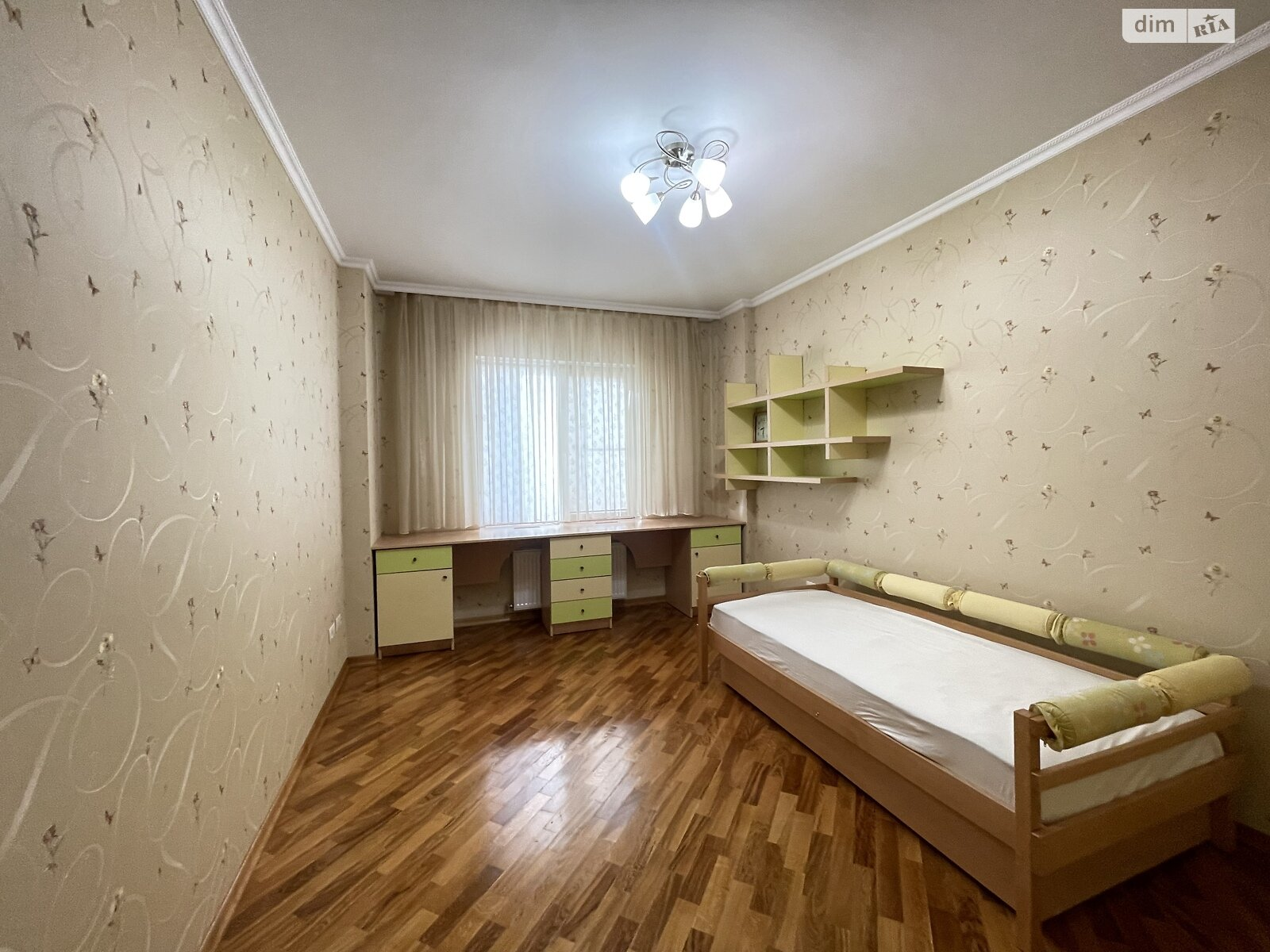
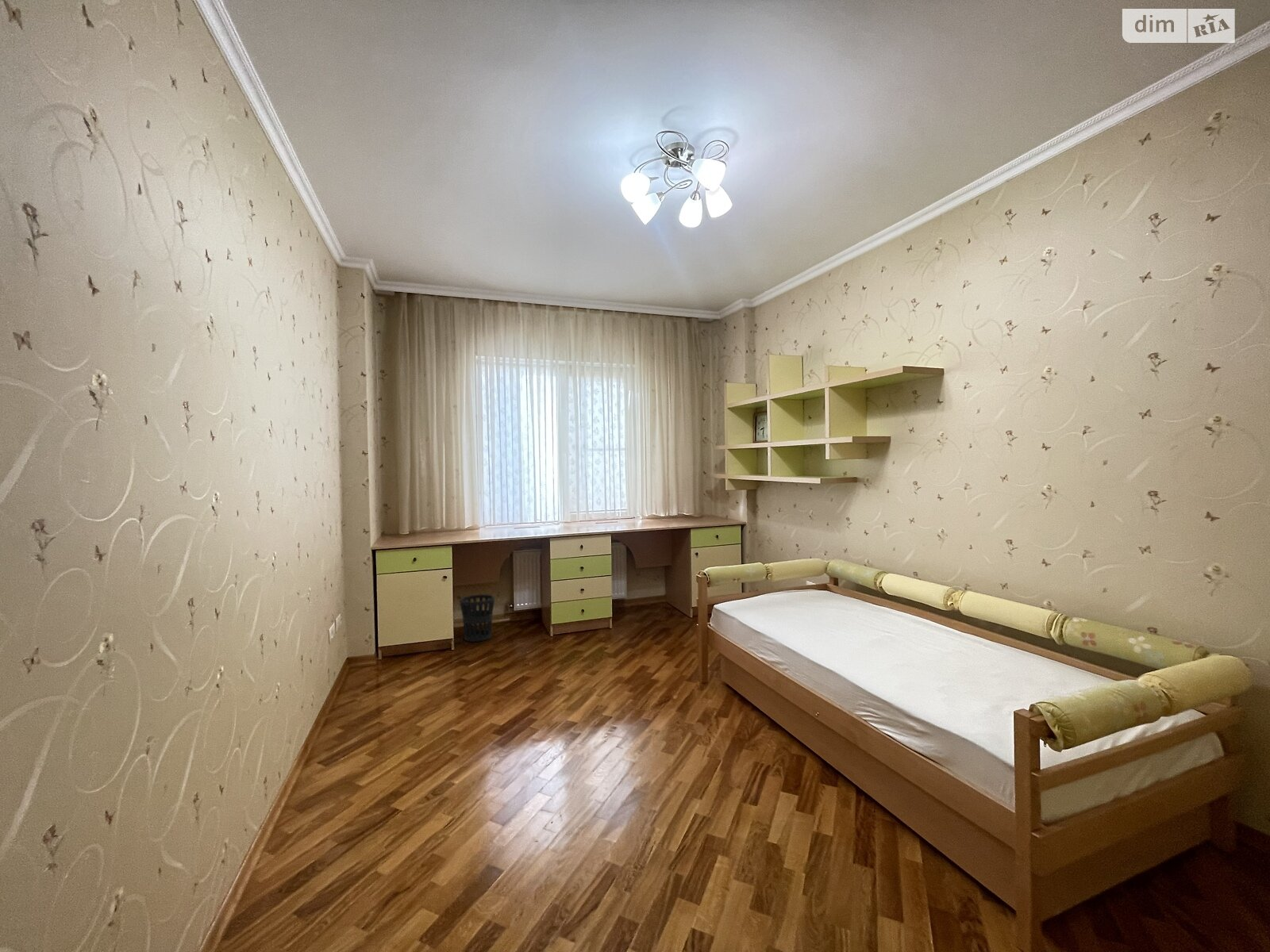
+ wastebasket (477, 617)
